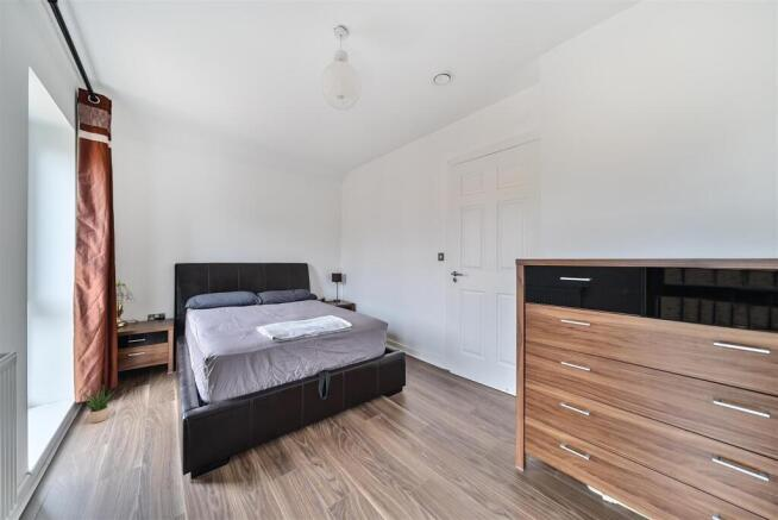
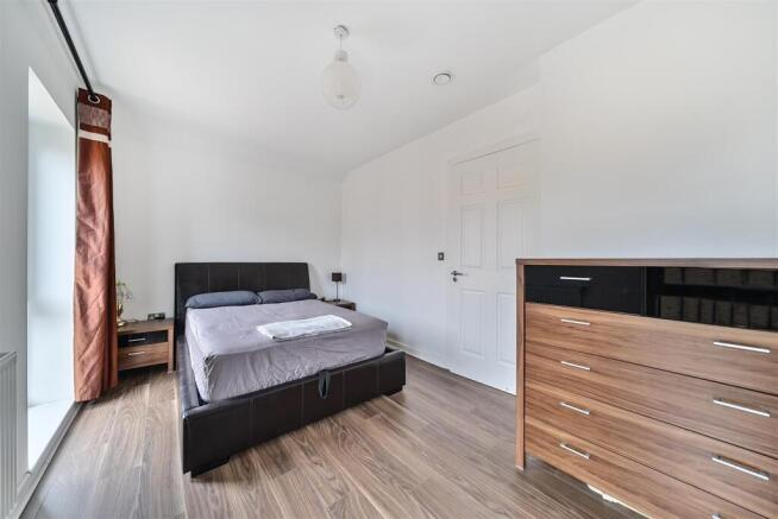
- potted plant (98, 402)
